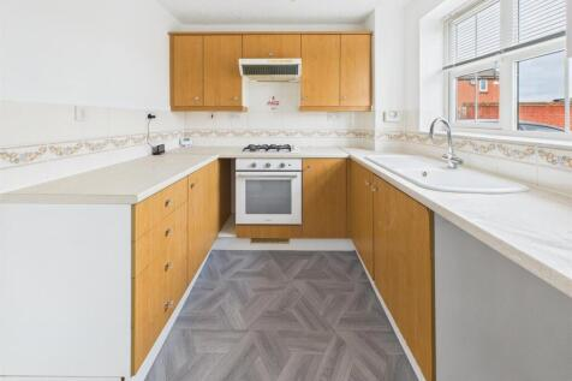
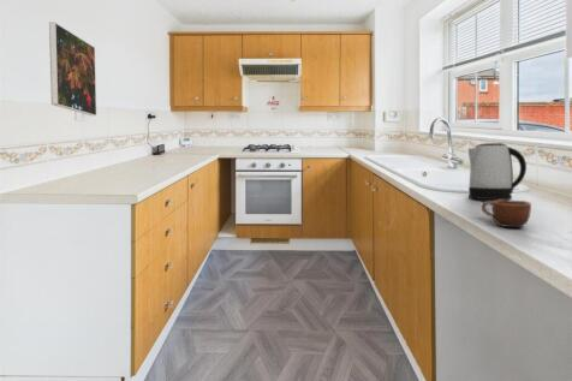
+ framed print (75, 73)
+ mug (506, 213)
+ kettle (496, 171)
